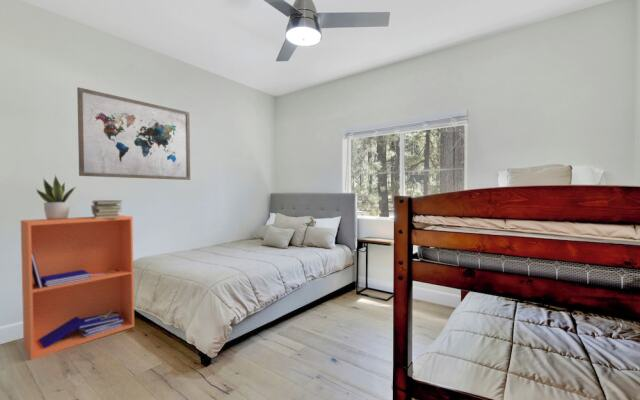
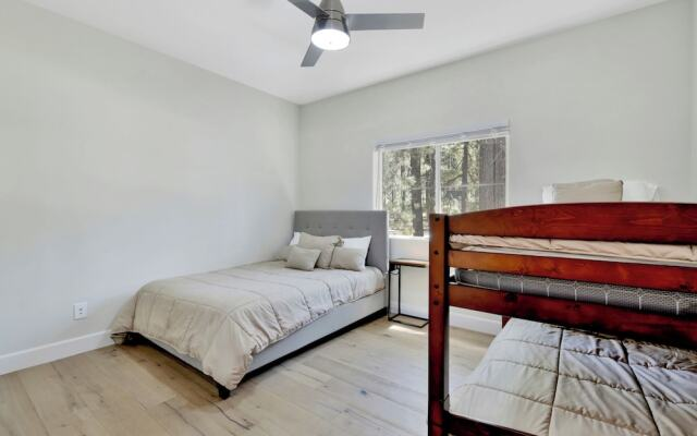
- book stack (106, 208)
- potted plant (57, 196)
- bookshelf (81, 277)
- wall art (141, 140)
